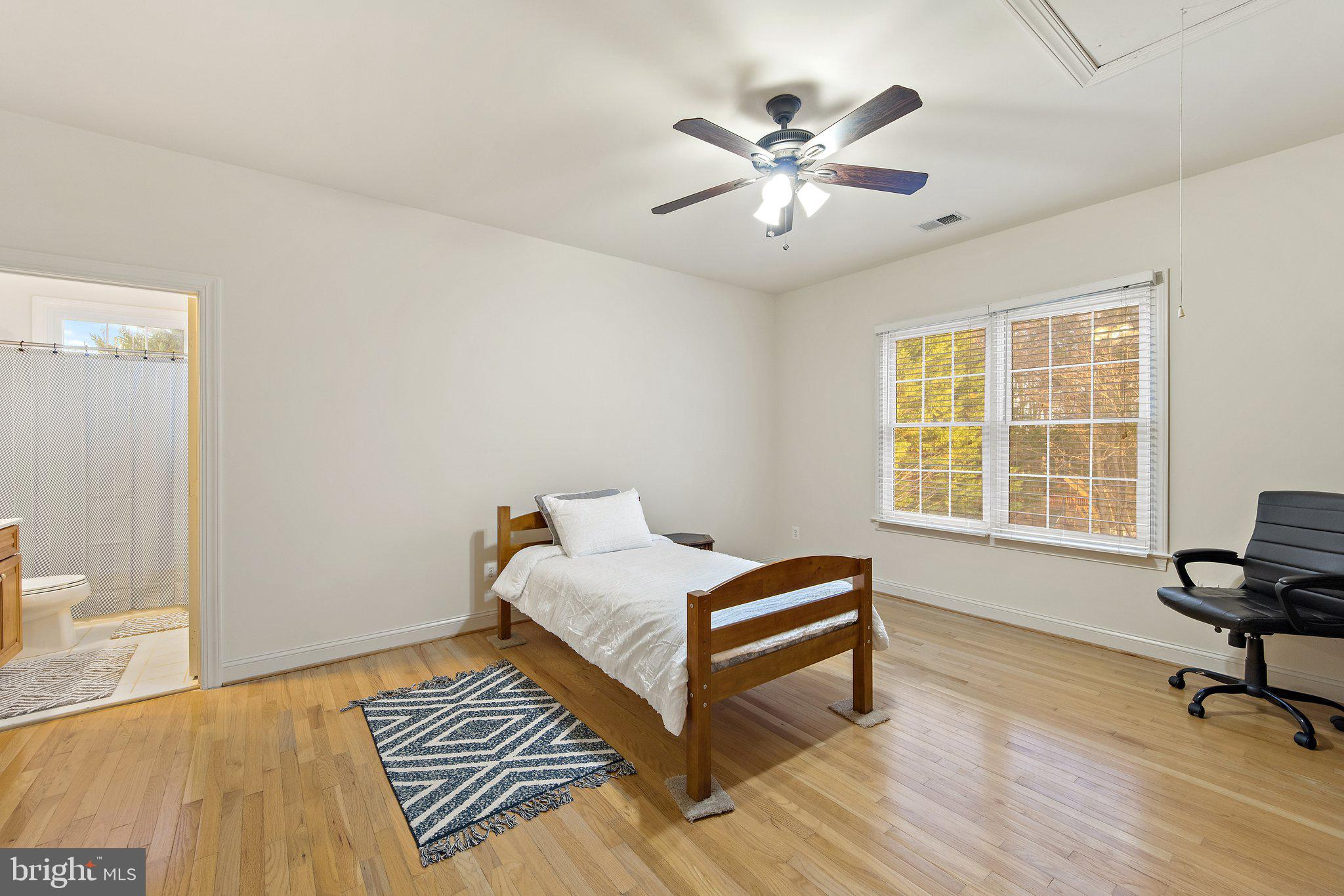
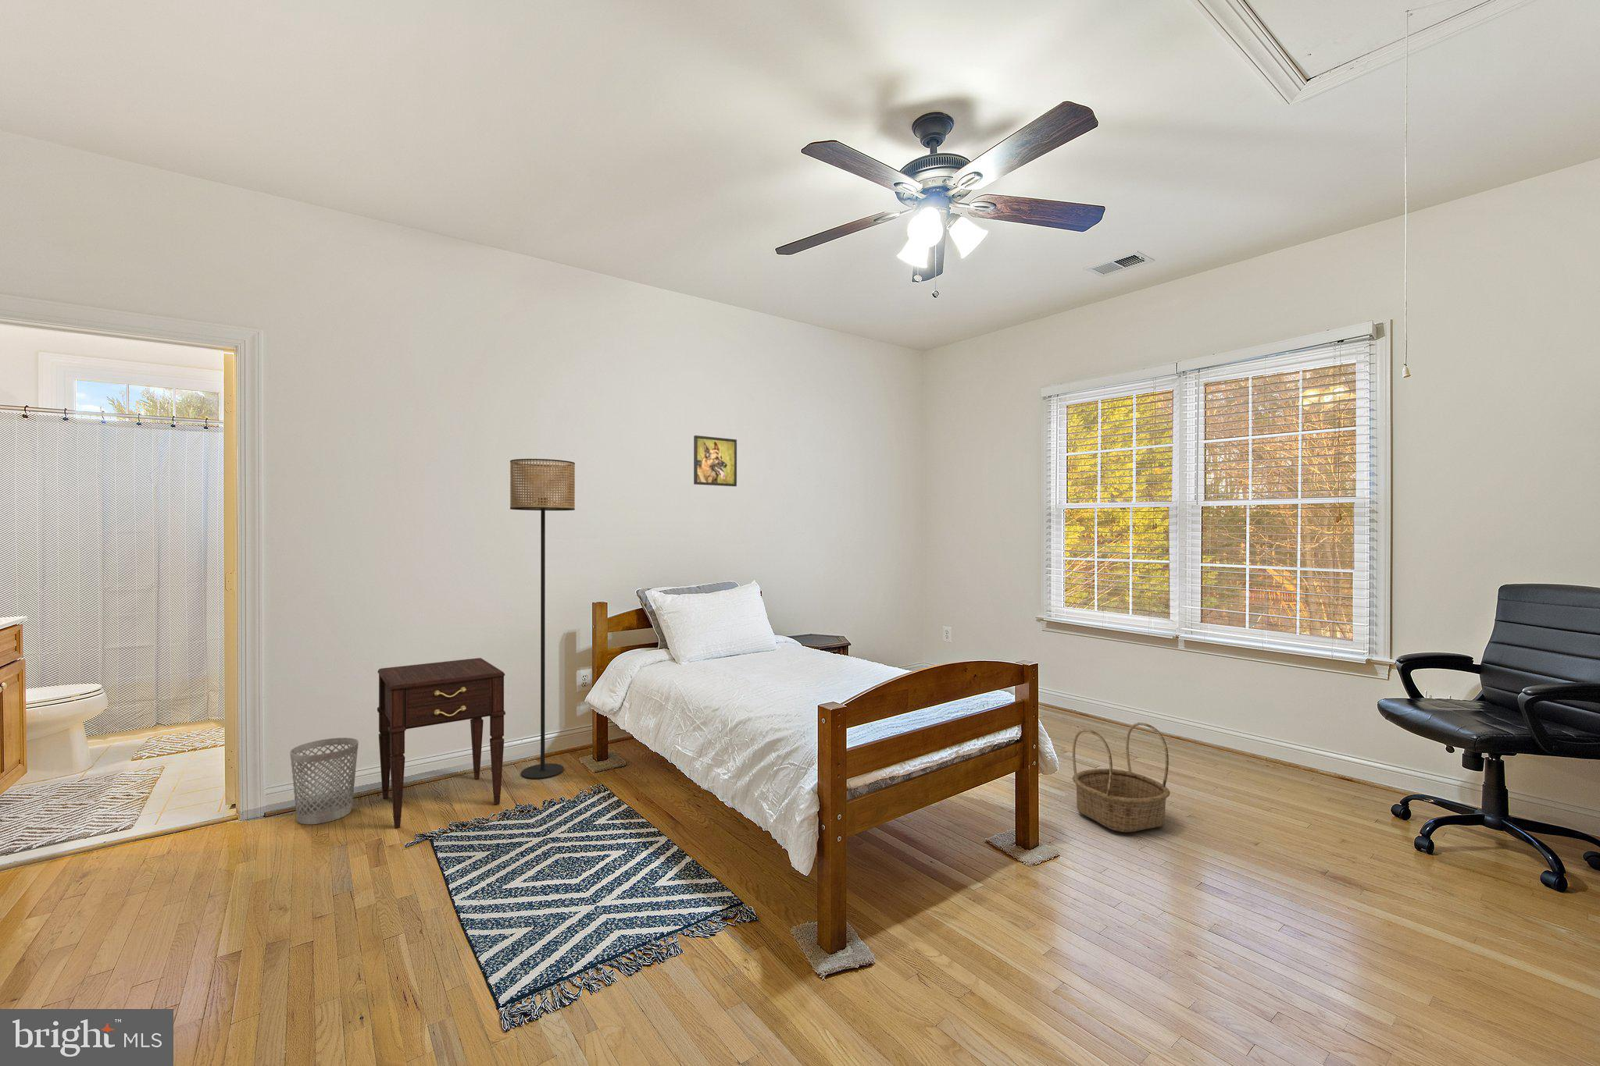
+ basket (1119, 772)
+ nightstand (439, 723)
+ wastebasket (325, 780)
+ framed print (715, 462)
+ floor lamp (542, 616)
